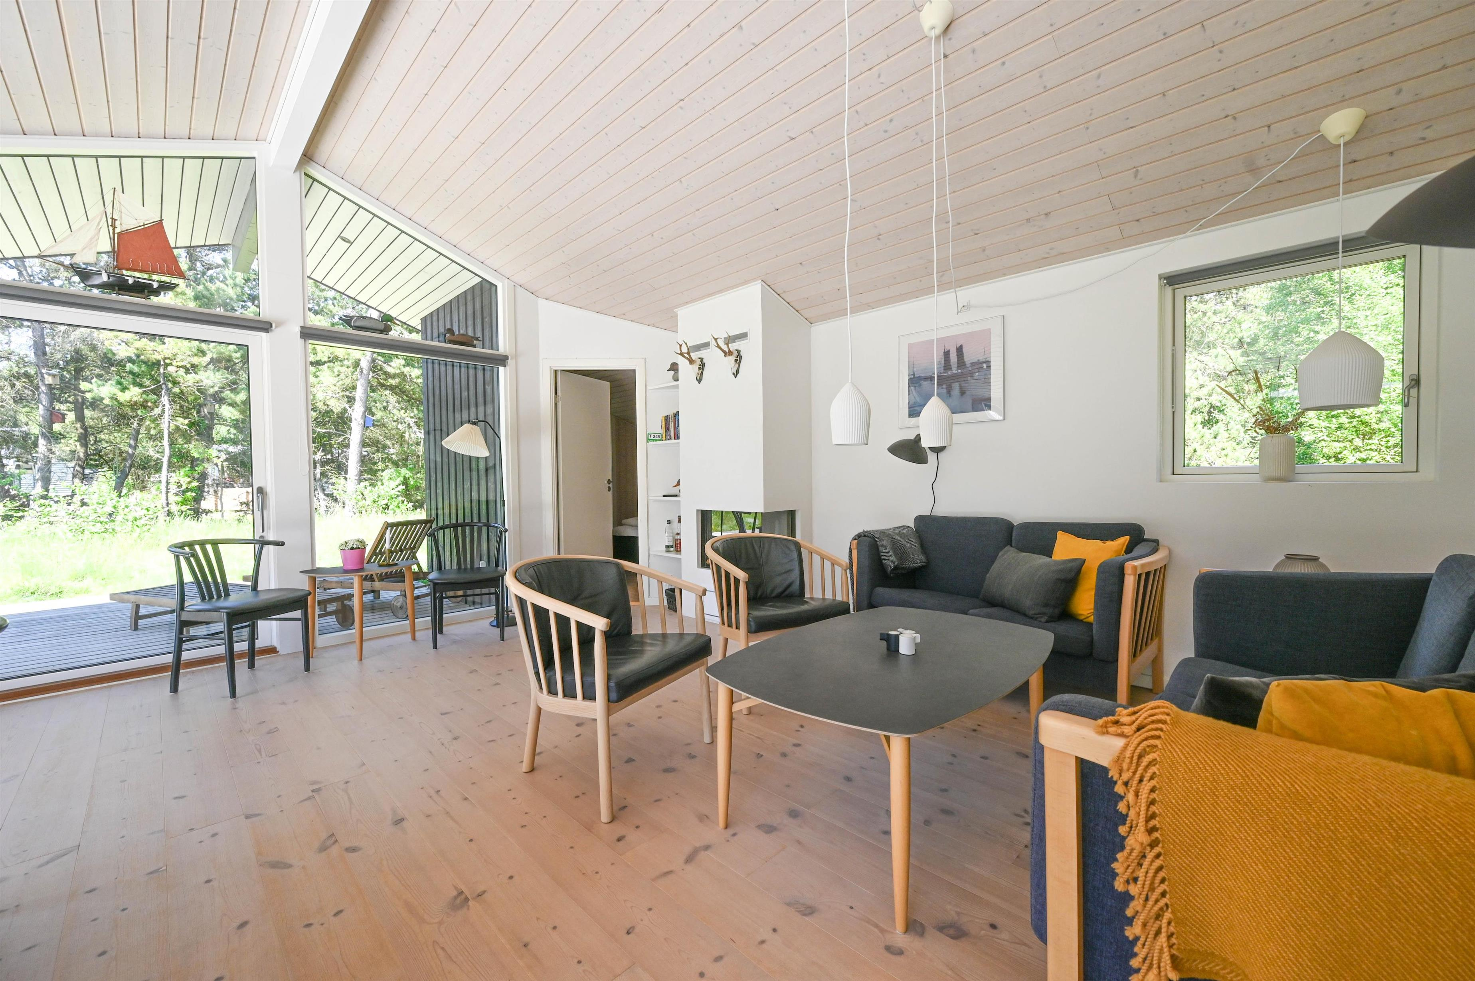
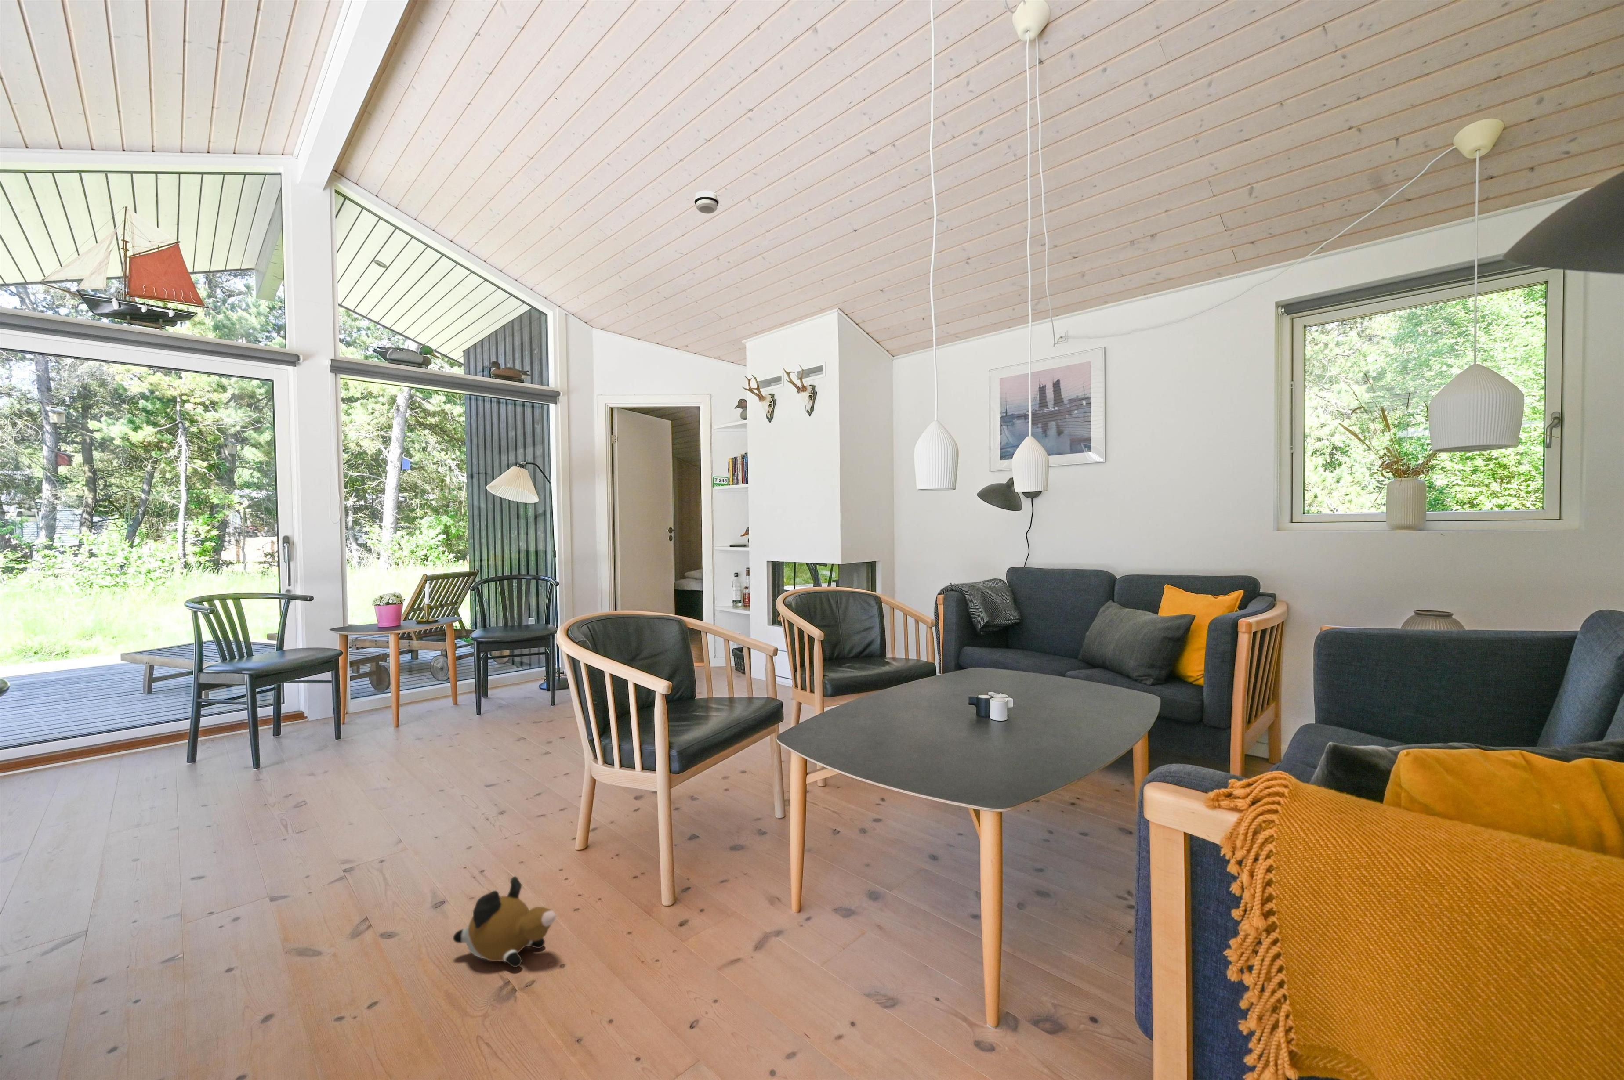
+ plush toy (511, 920)
+ smoke detector (707, 202)
